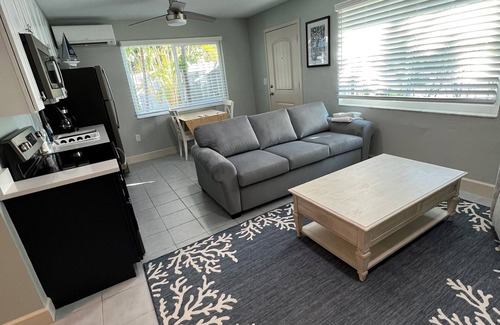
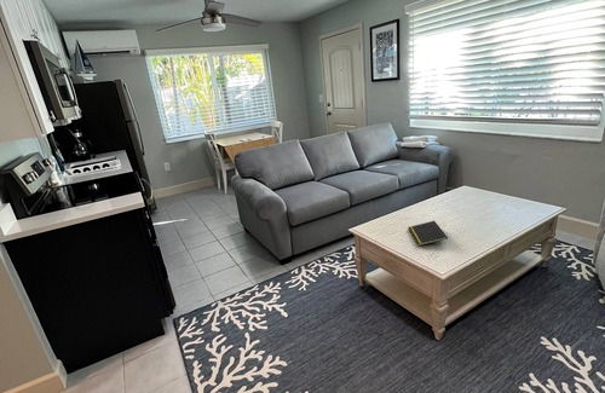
+ notepad (426, 232)
